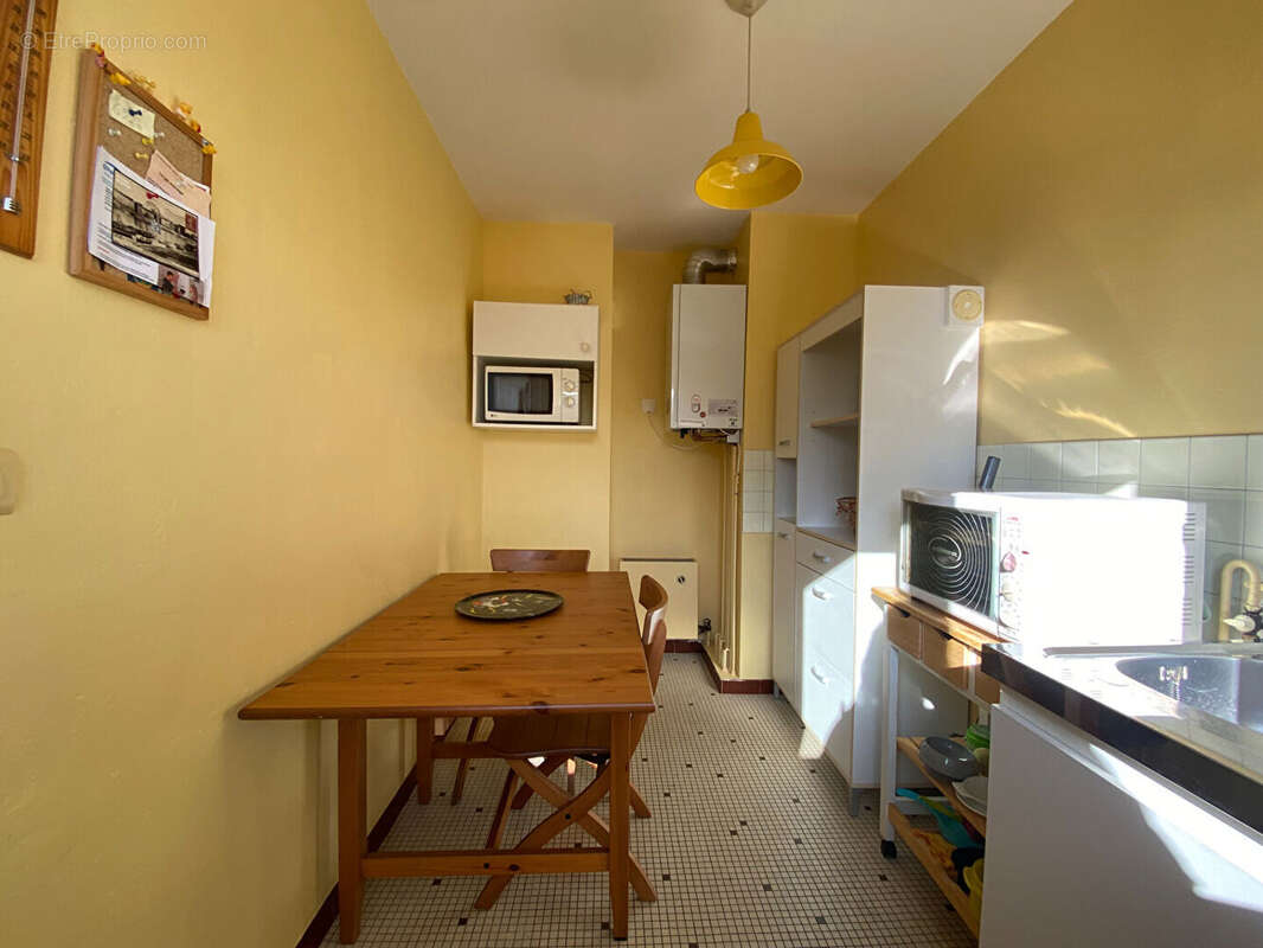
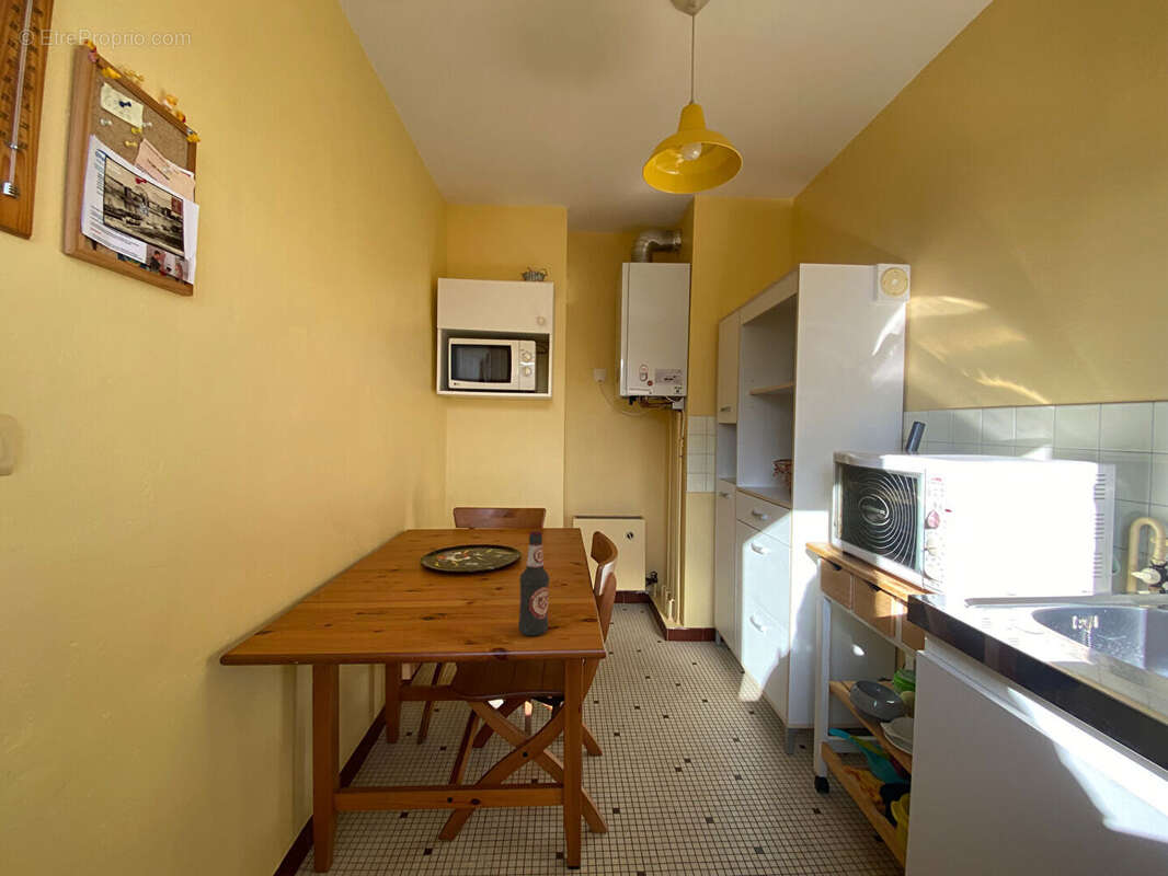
+ bottle (534, 581)
